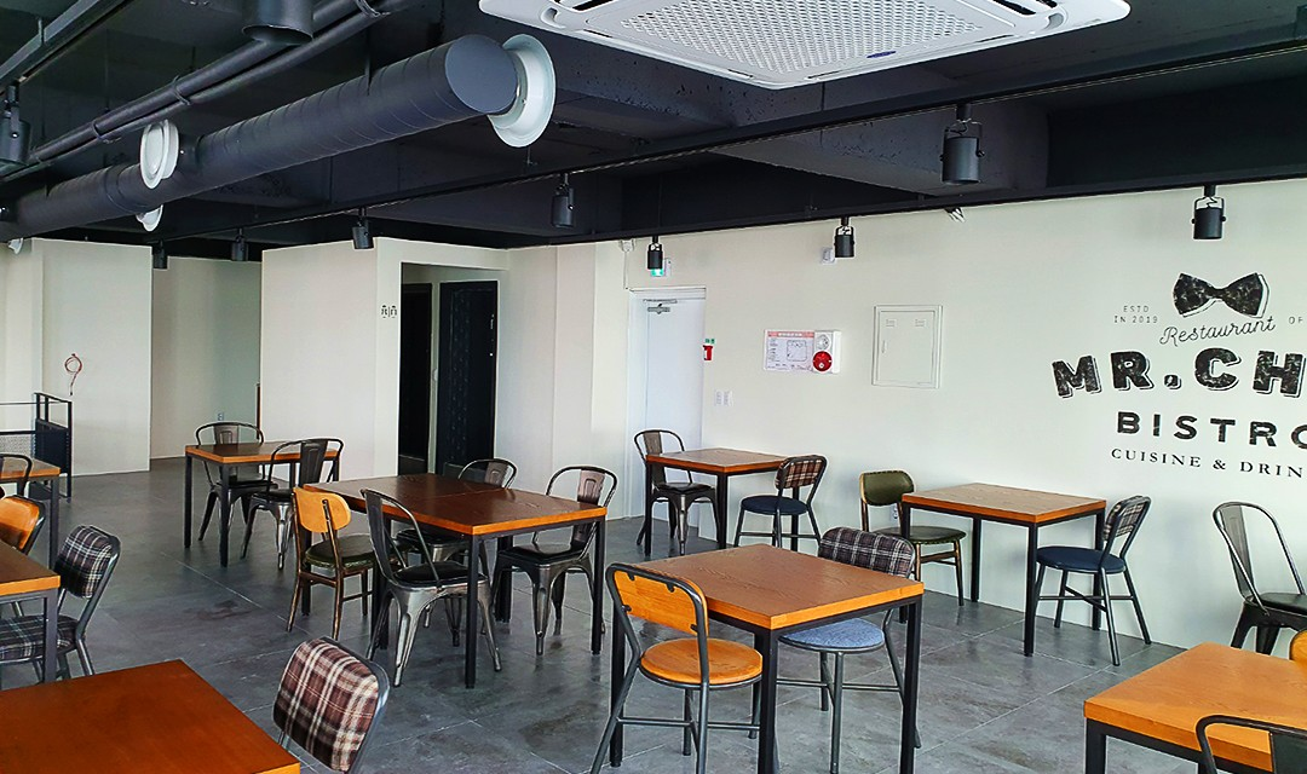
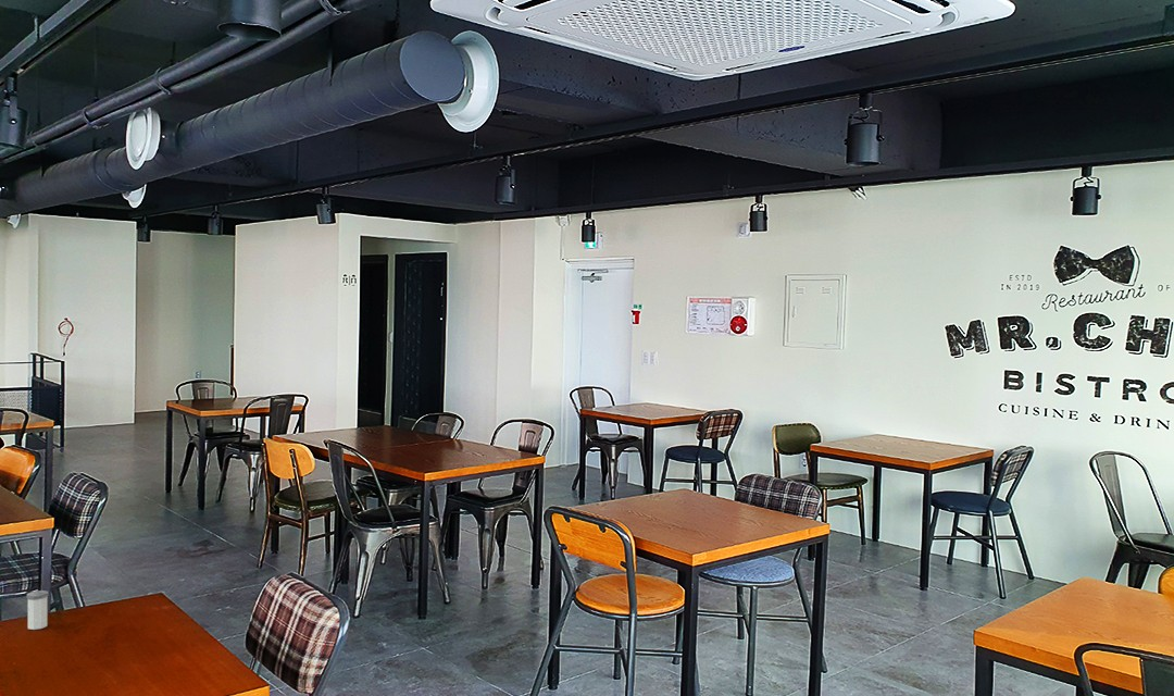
+ salt shaker (37, 609)
